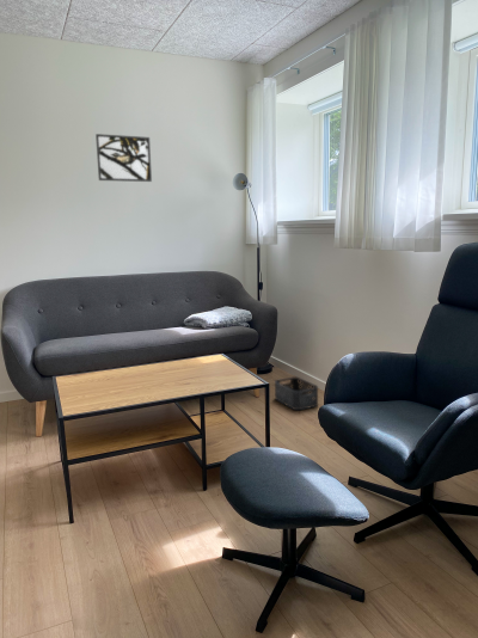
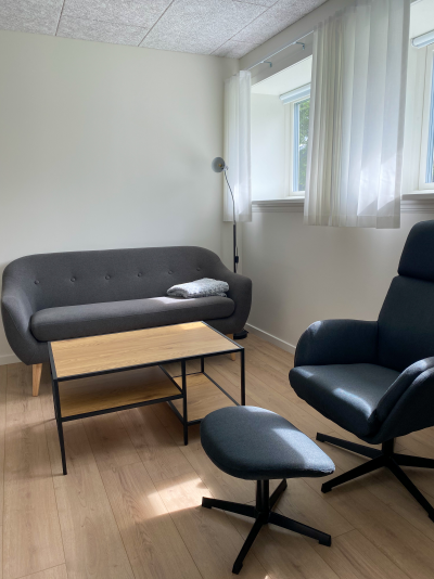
- storage bin (295, 392)
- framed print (124, 158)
